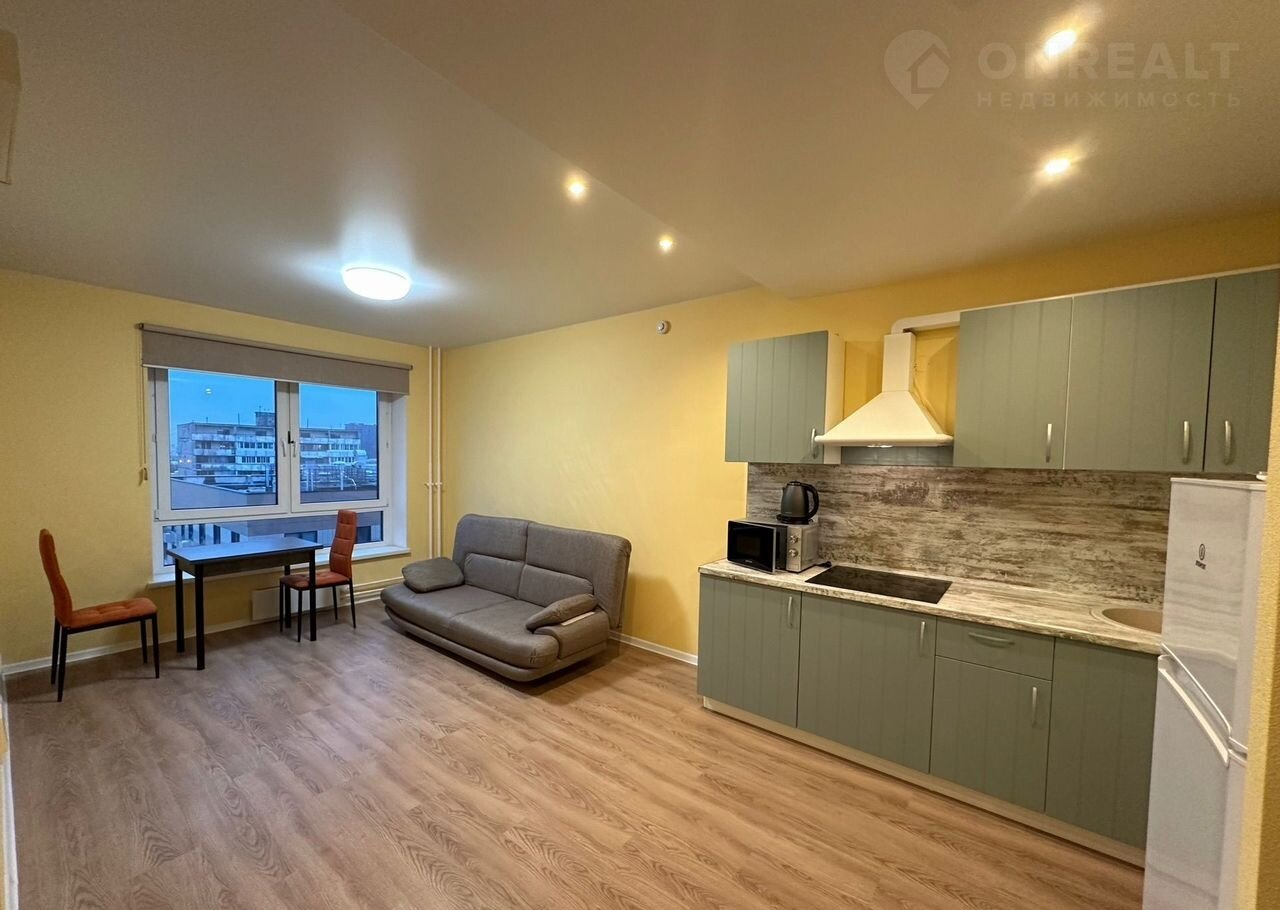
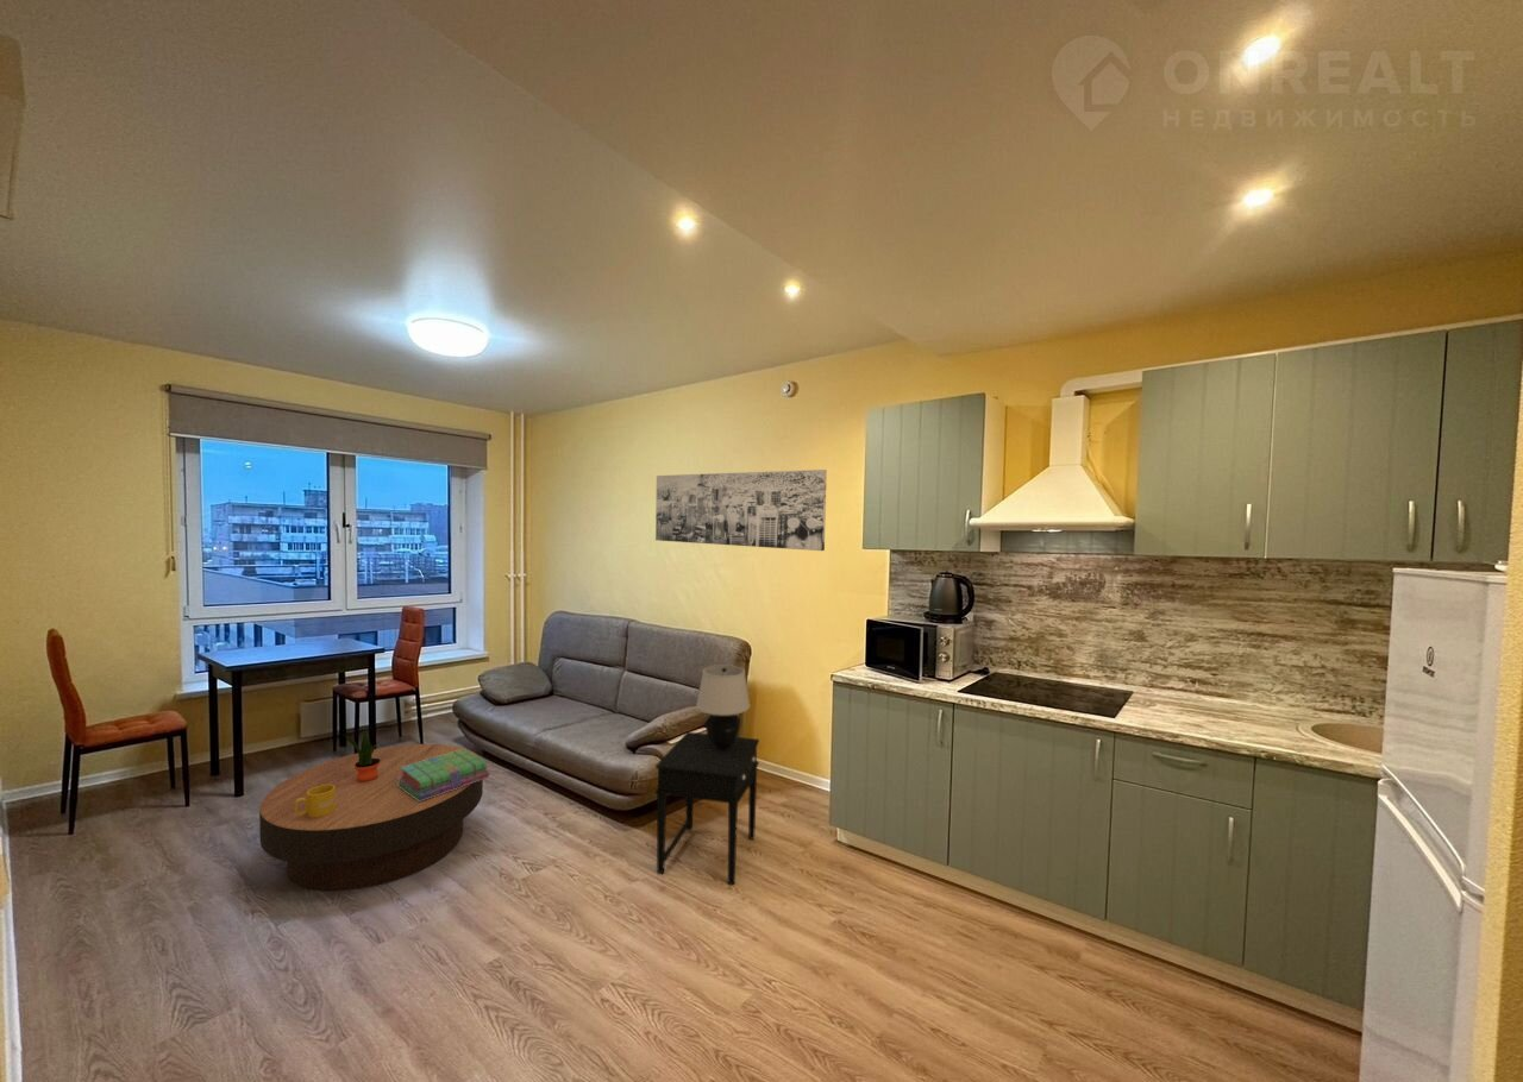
+ coffee table (381, 813)
+ table lamp (722, 706)
+ side table (712, 800)
+ potted plant (362, 754)
+ wall art (731, 509)
+ stack of books (444, 772)
+ mug (315, 801)
